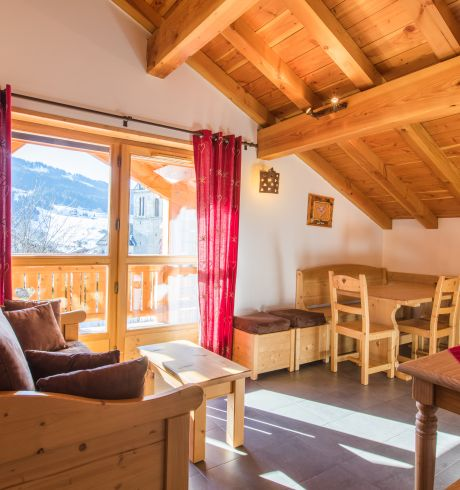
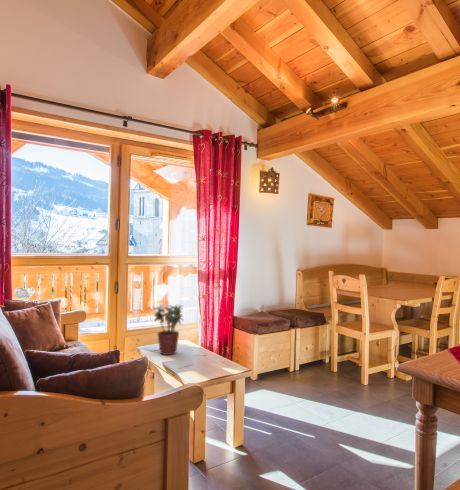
+ potted plant (168, 328)
